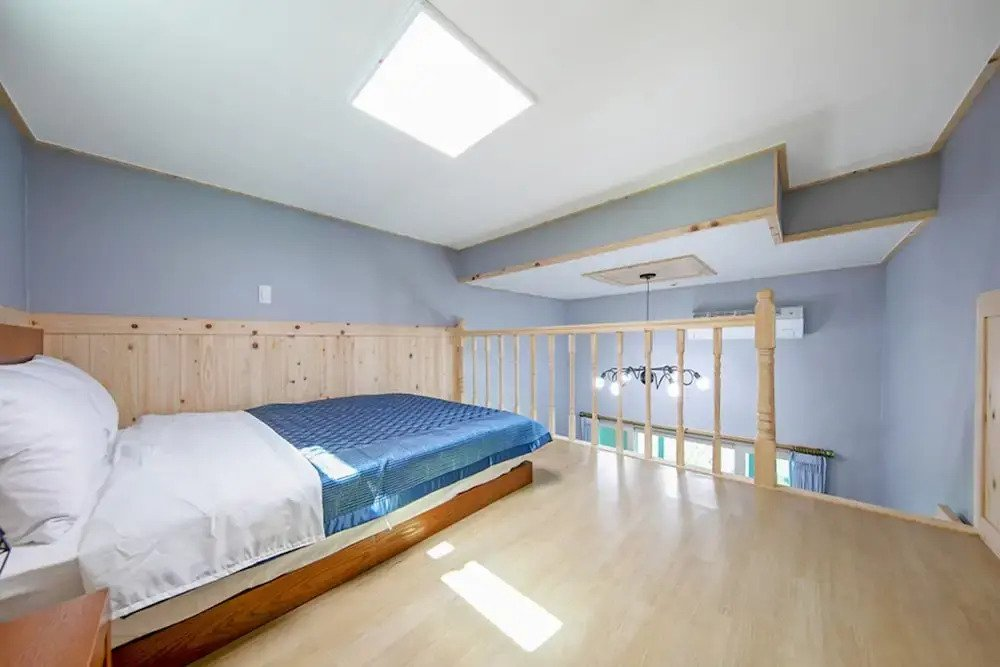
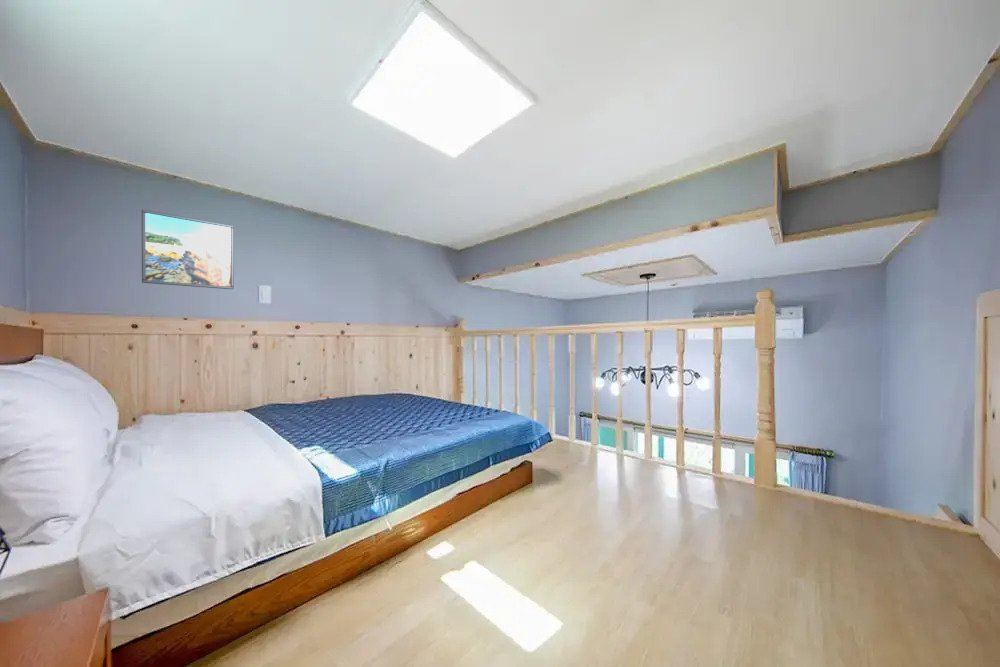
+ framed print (190, 252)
